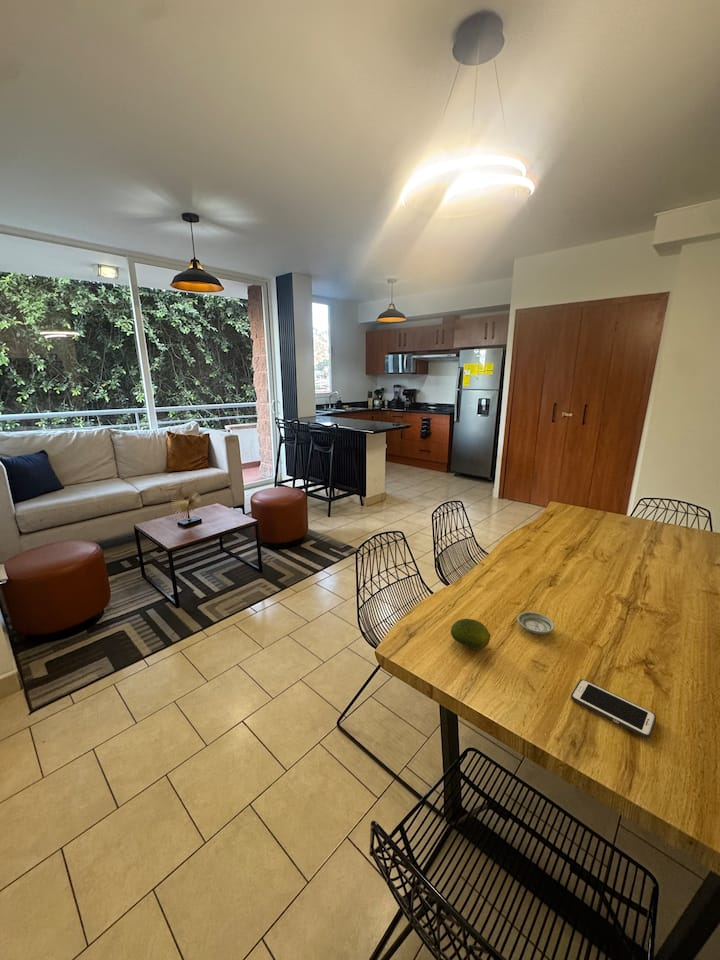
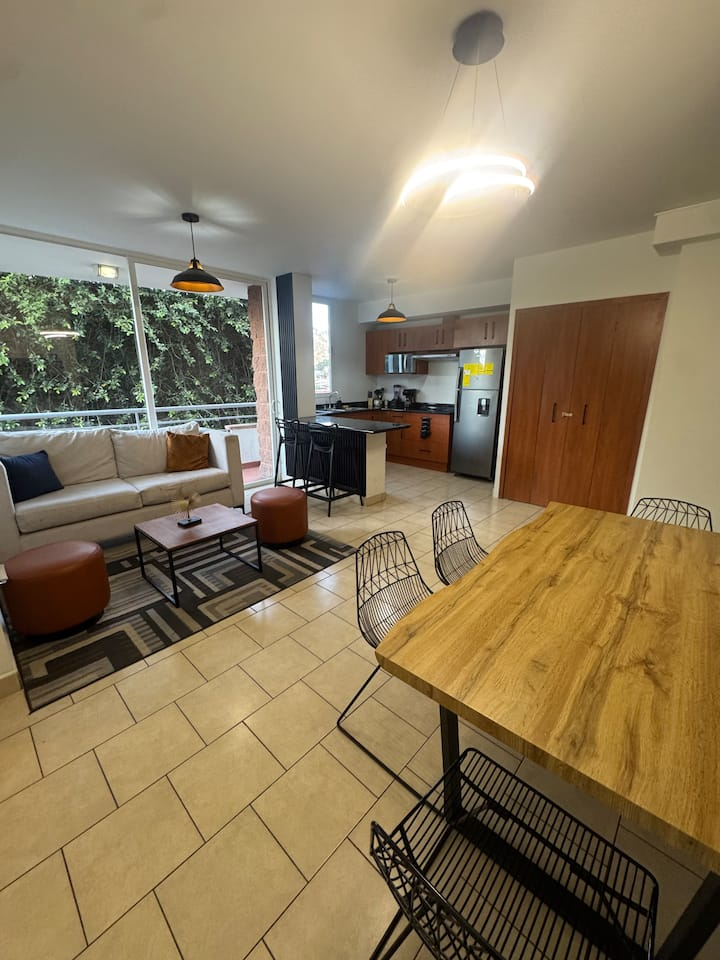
- fruit (470, 633)
- cell phone (612, 706)
- saucer (535, 624)
